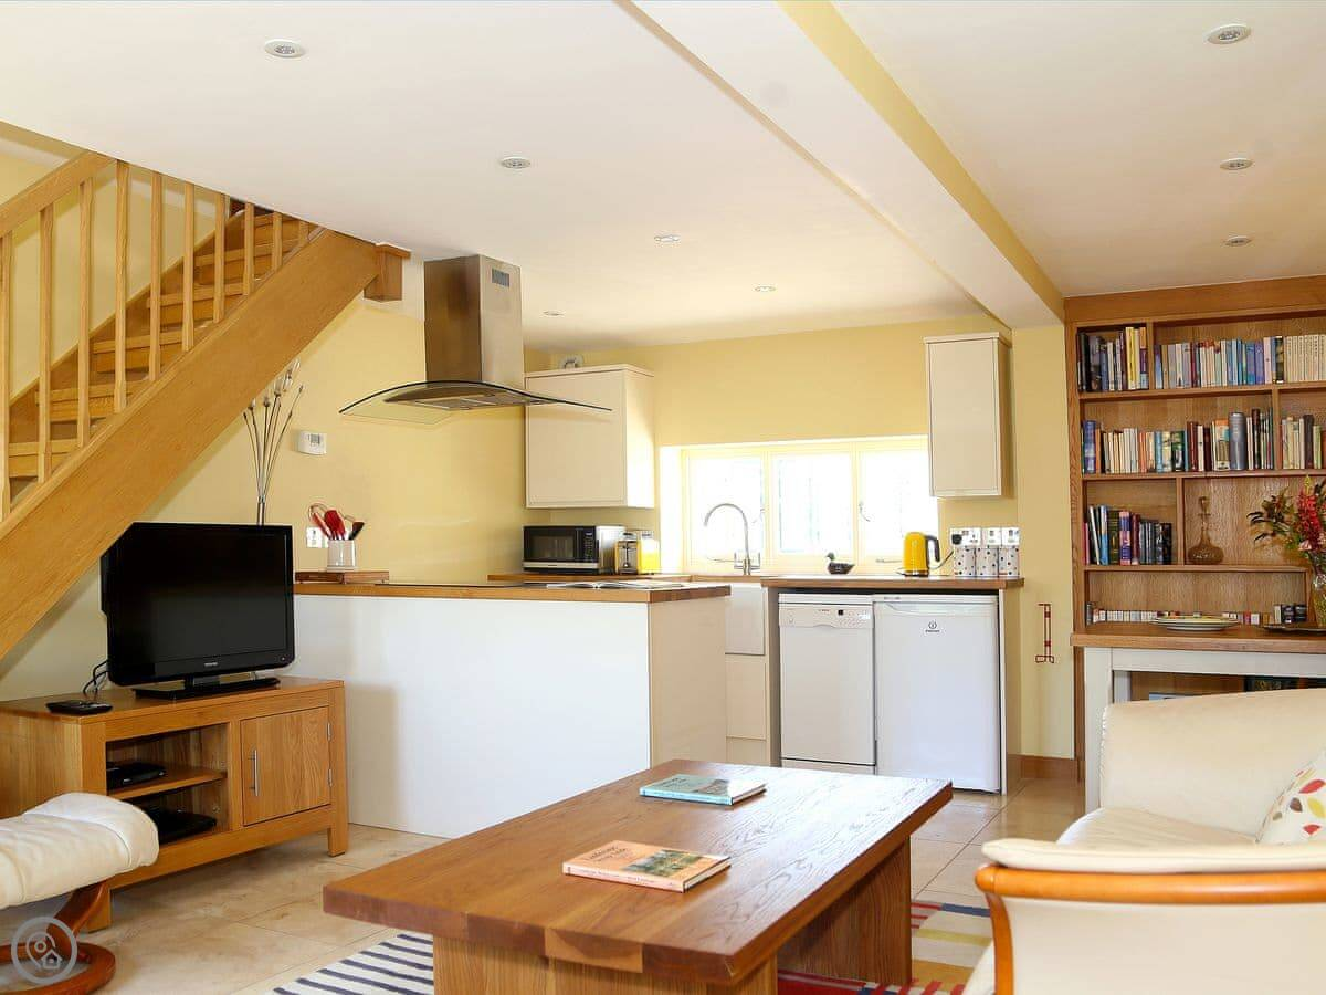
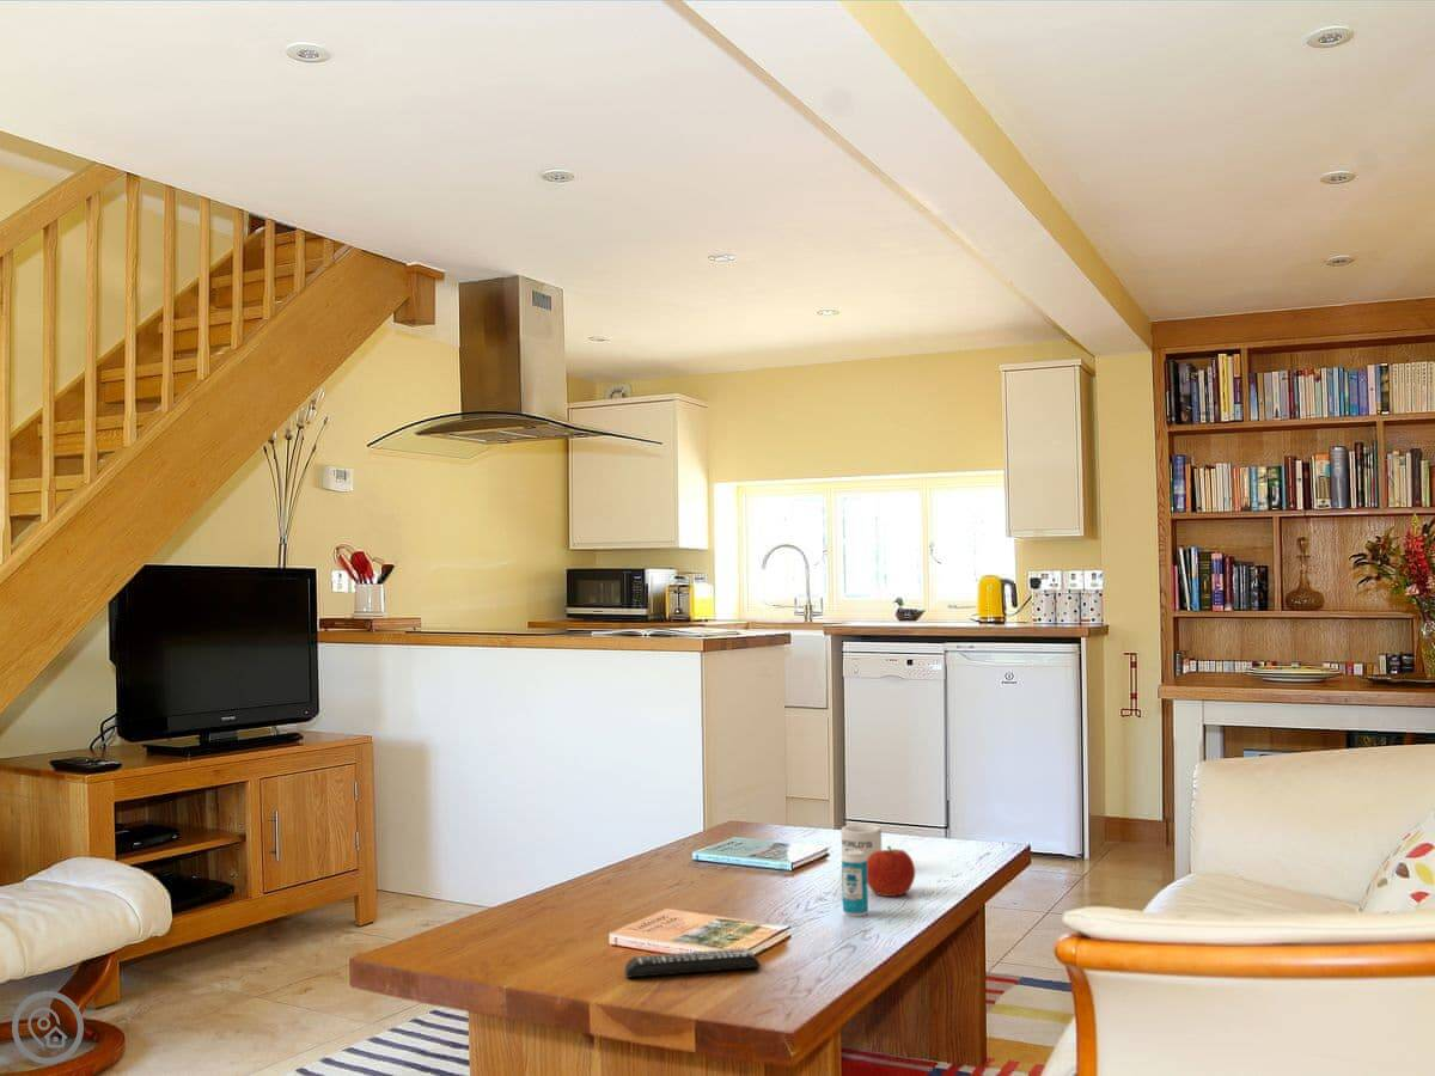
+ beverage can (854, 884)
+ remote control (692, 962)
+ mug (865, 846)
+ apple (889, 869)
